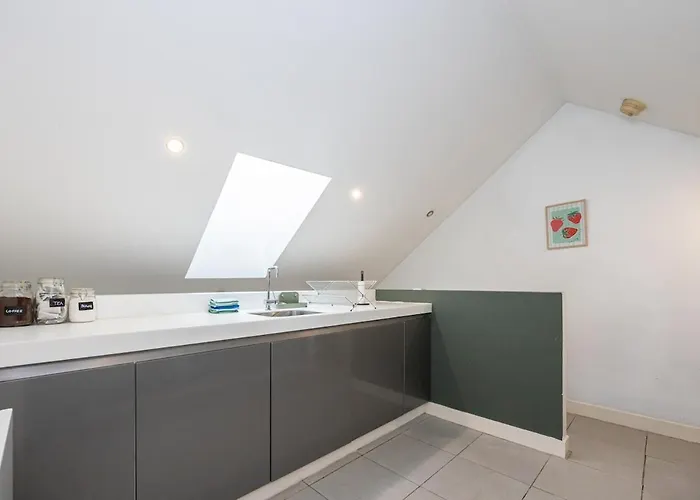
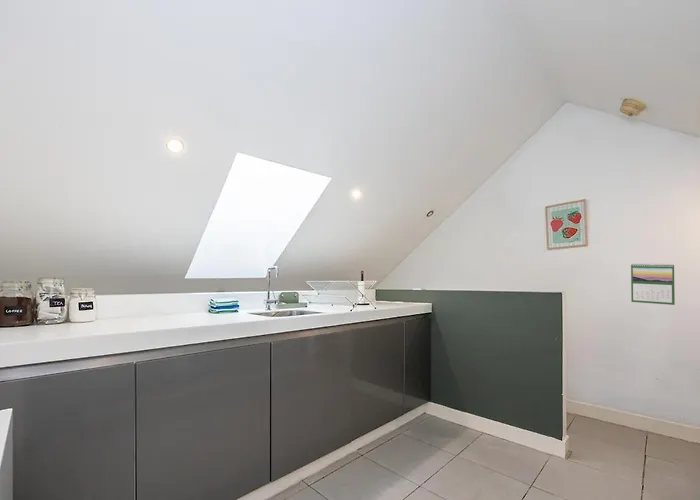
+ calendar (652, 283)
